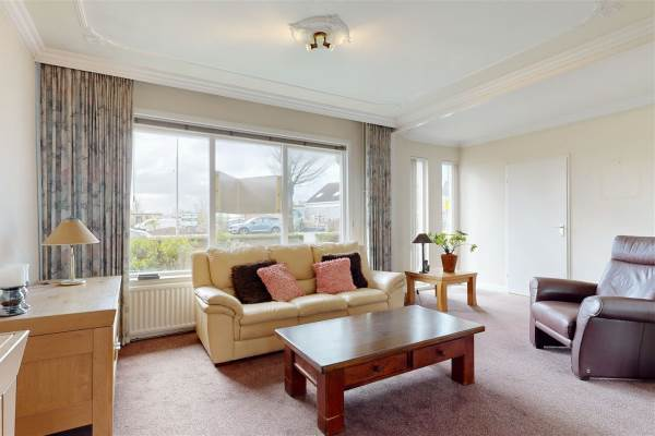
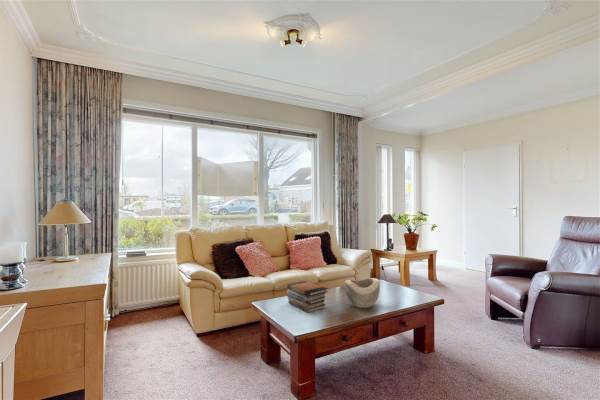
+ decorative bowl (362, 292)
+ book stack (306, 295)
